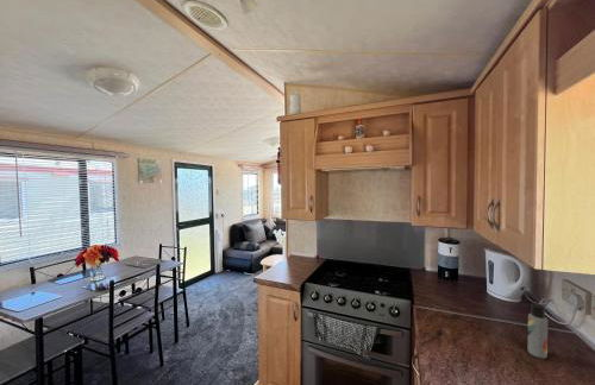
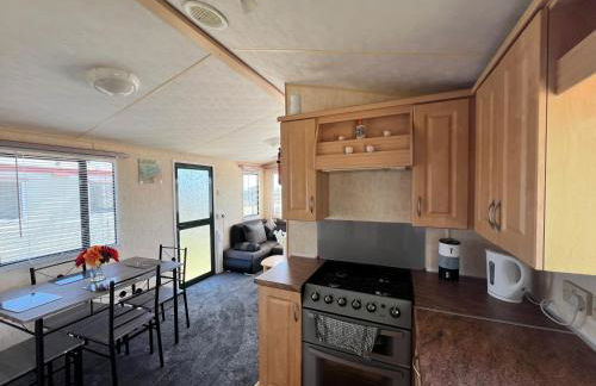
- lotion bottle (537, 329)
